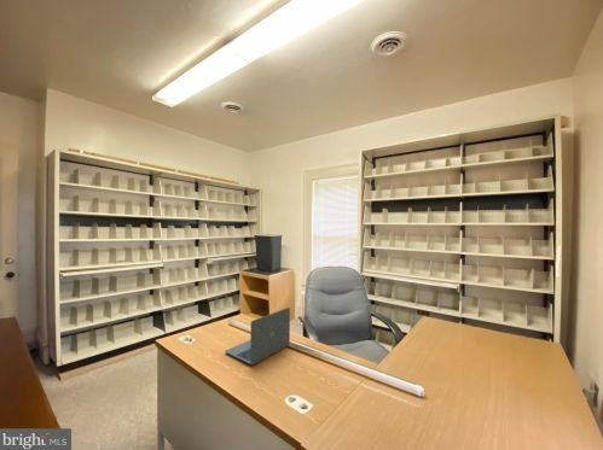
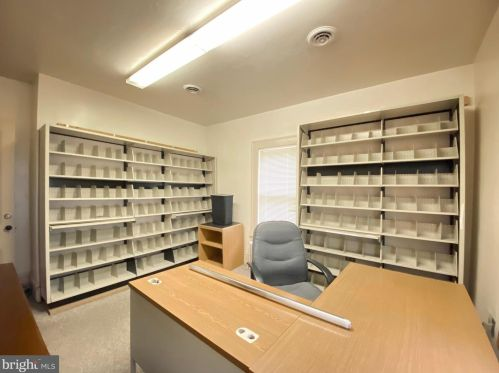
- laptop (257, 328)
